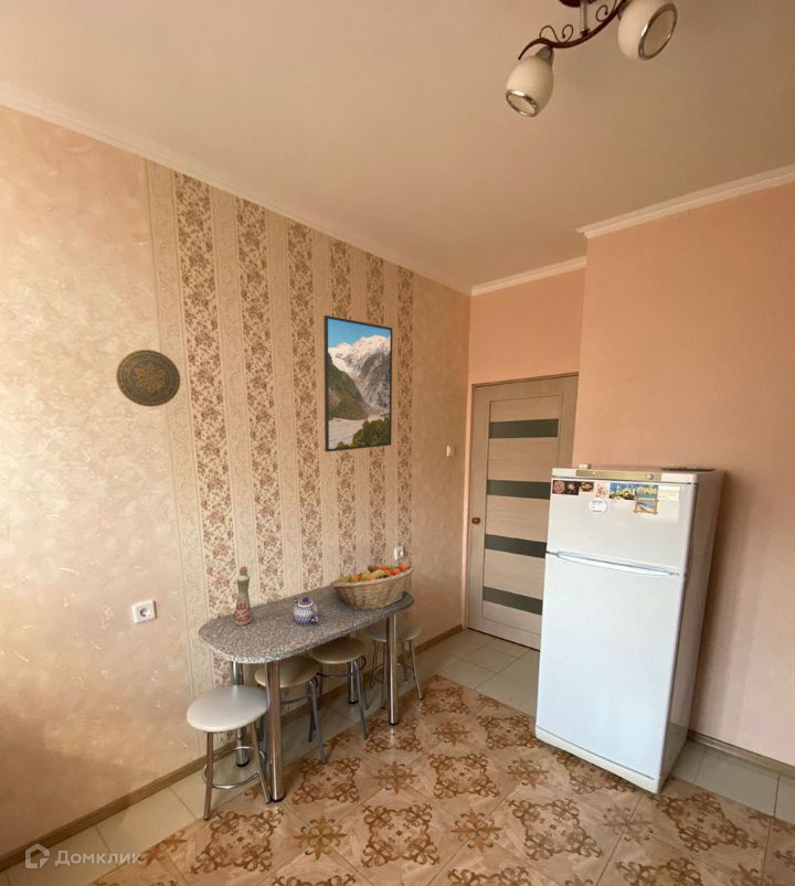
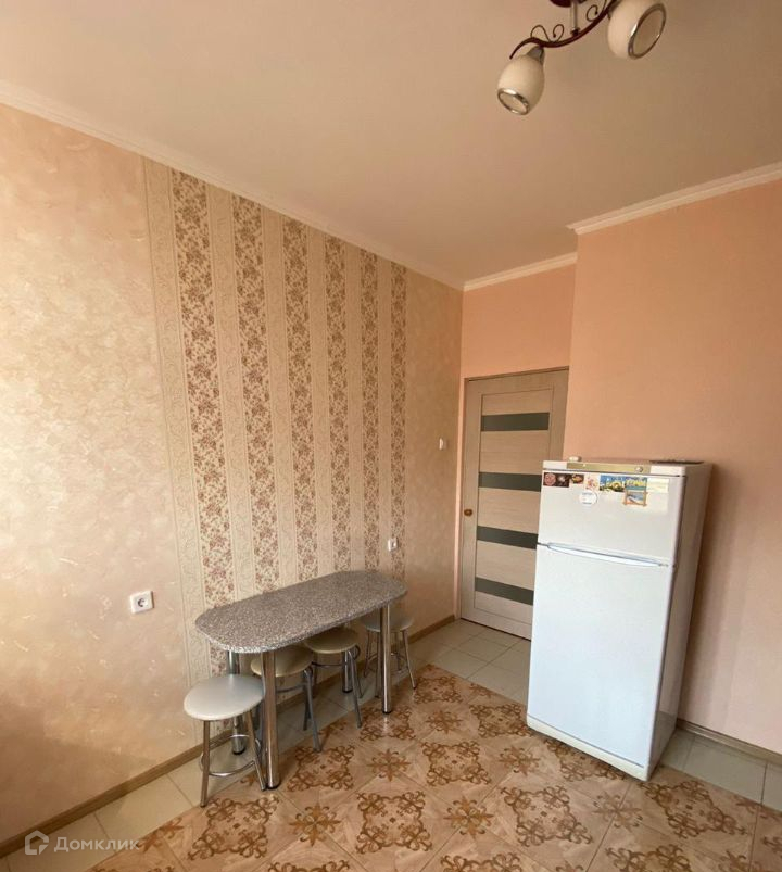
- fruit basket (373, 581)
- decorative plate (150, 377)
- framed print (360, 386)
- bottle (242, 595)
- teapot (305, 608)
